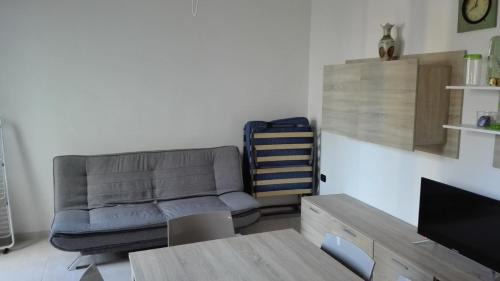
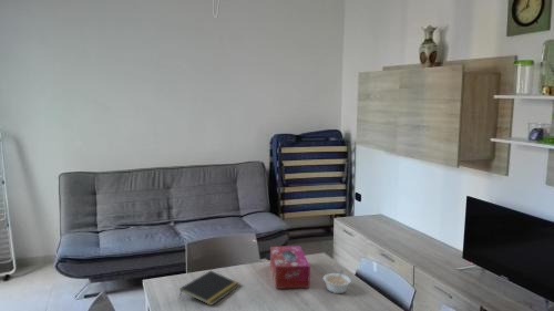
+ tissue box (288, 266)
+ notepad (211, 287)
+ legume (336, 282)
